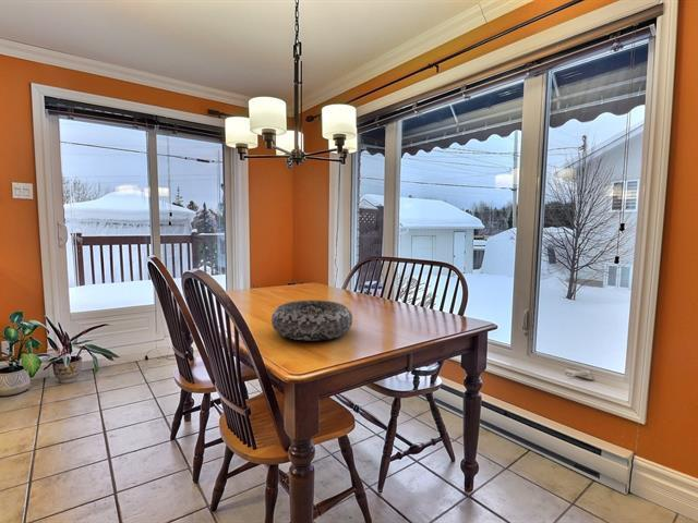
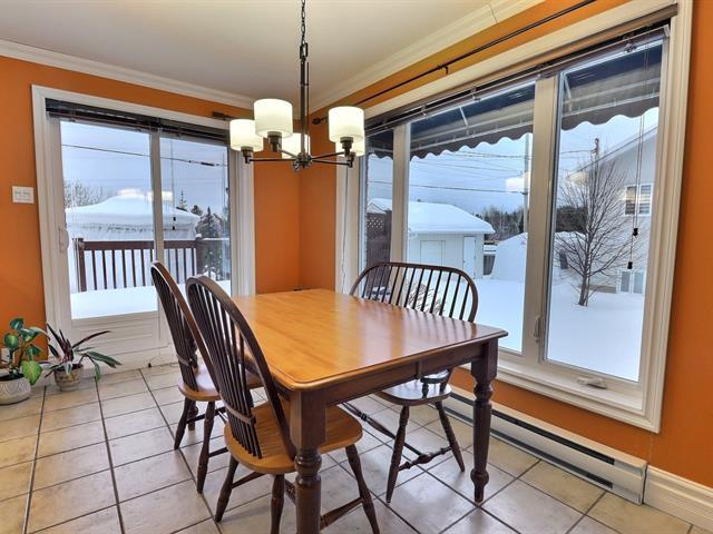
- decorative bowl (312, 319)
